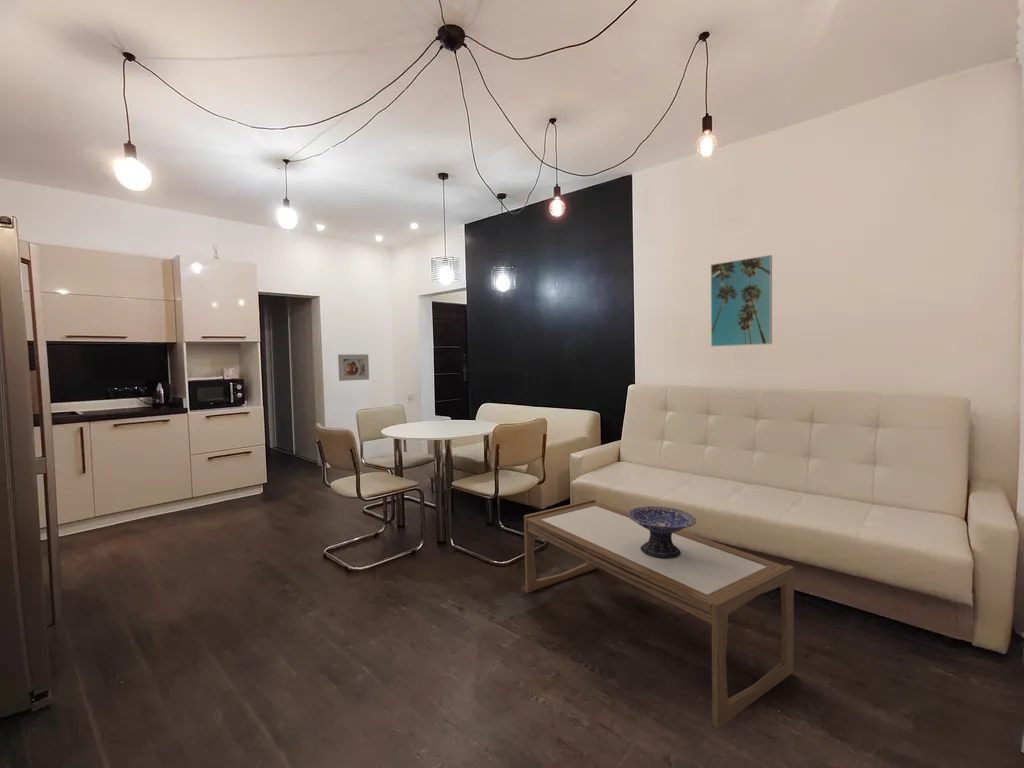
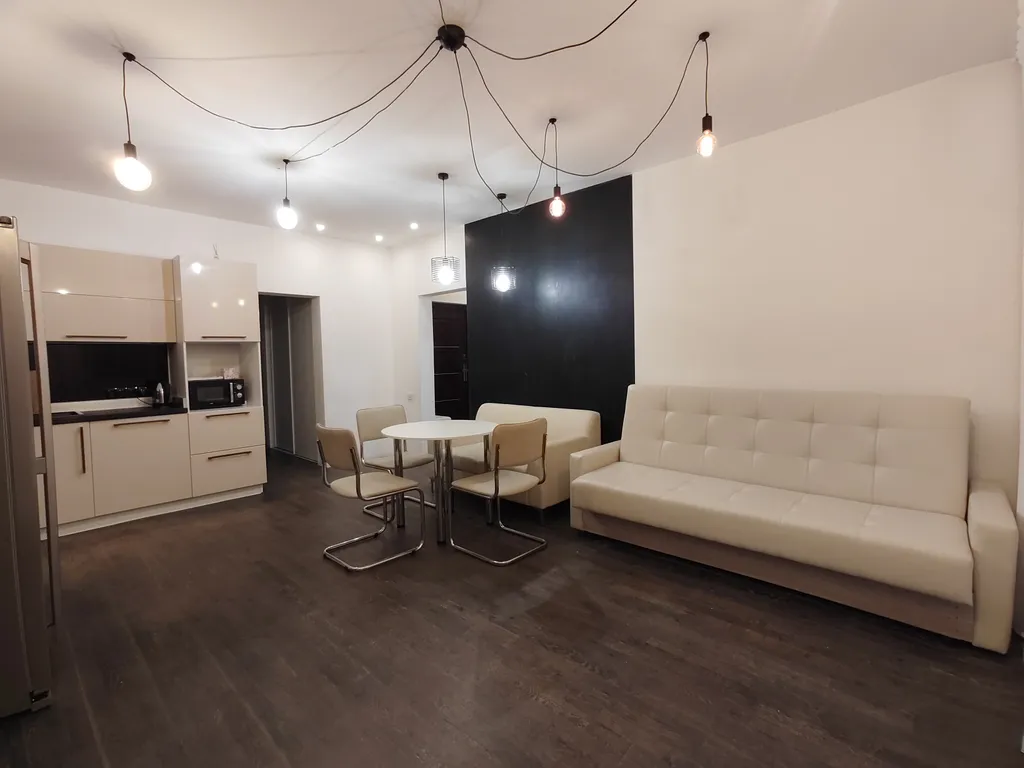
- decorative bowl (660, 529)
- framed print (354, 367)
- coffee table (637, 581)
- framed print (740, 302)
